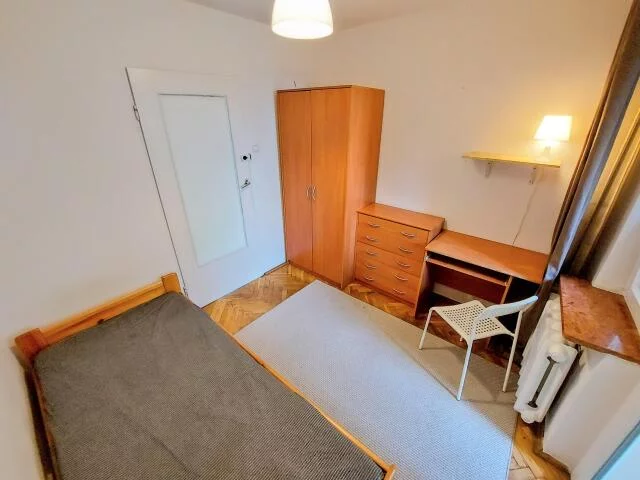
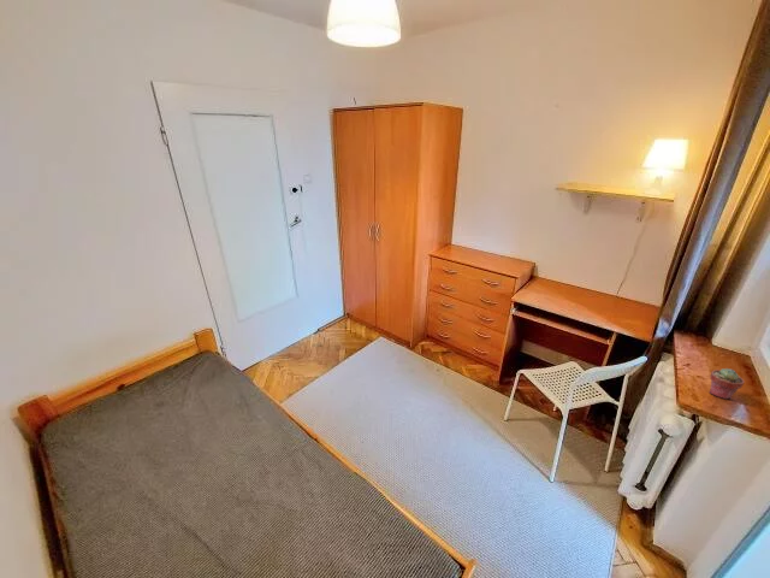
+ potted succulent (724, 382)
